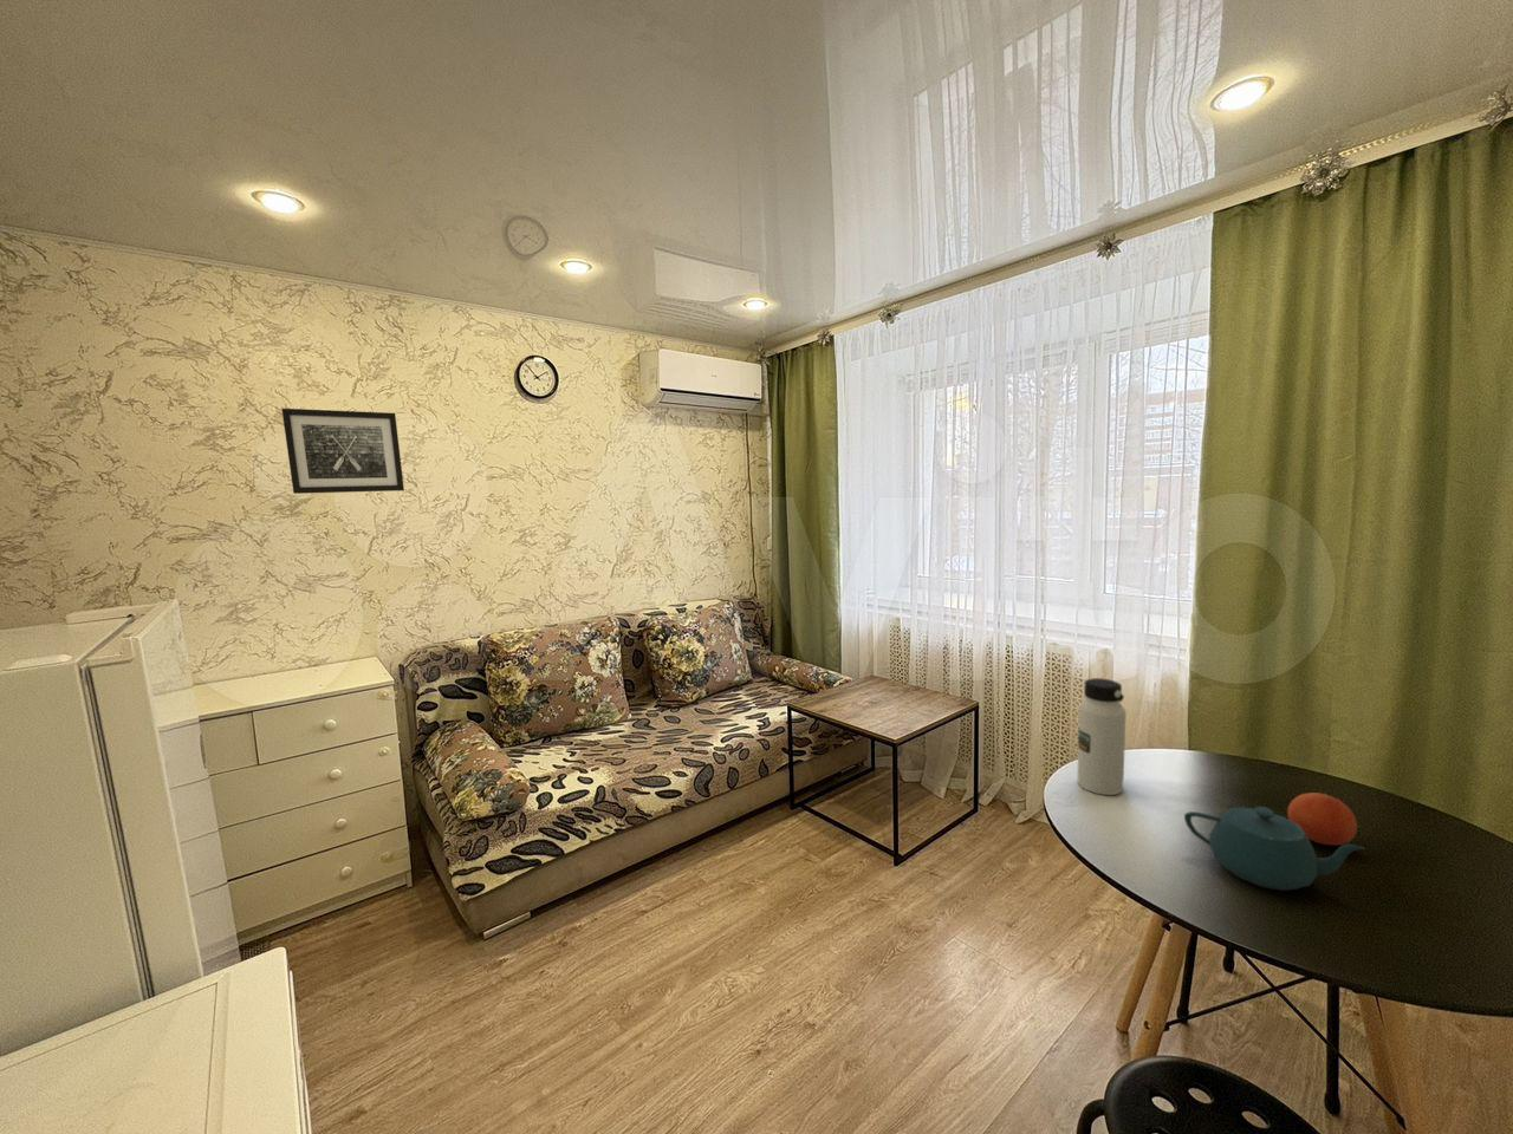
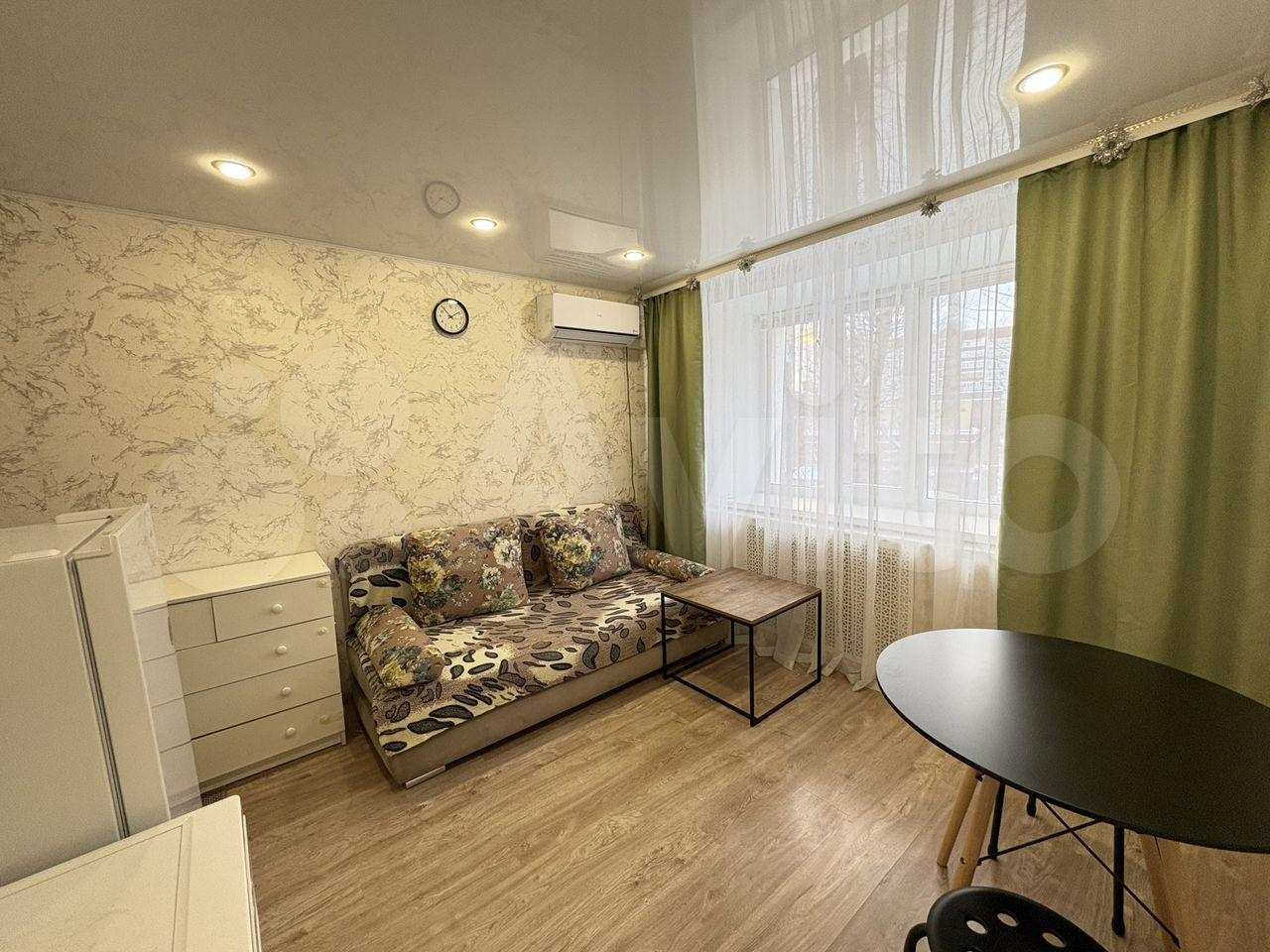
- teapot (1268, 842)
- water bottle (1101, 734)
- wall art (345, 451)
- fruit (1321, 817)
